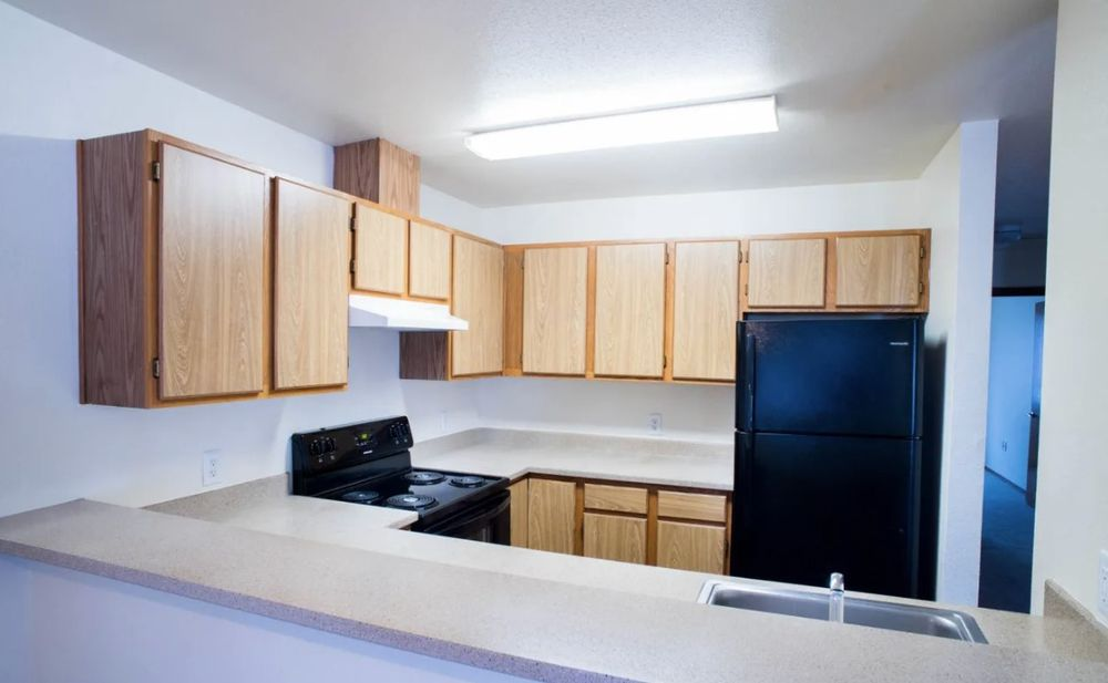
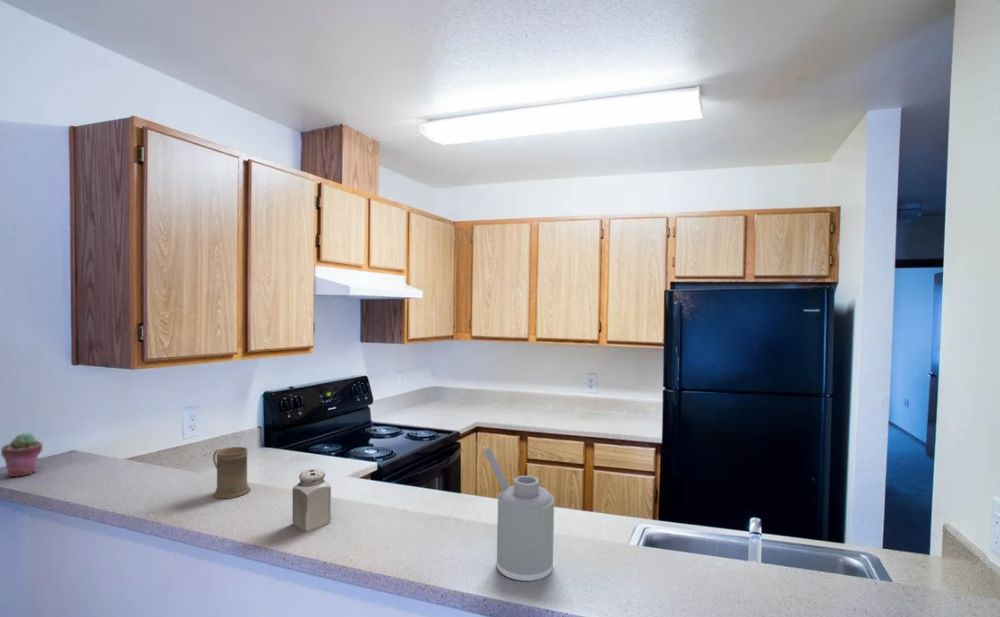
+ salt shaker (311, 497)
+ mug (228, 470)
+ potted succulent (22, 453)
+ soap dispenser (516, 508)
